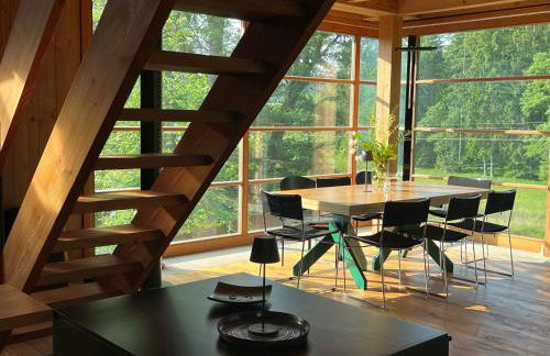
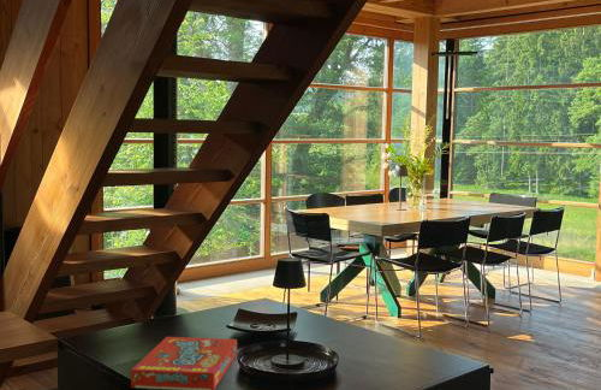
+ snack box (188, 361)
